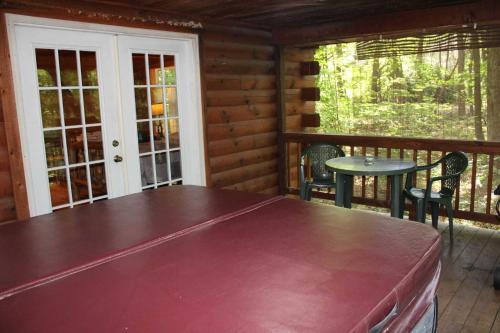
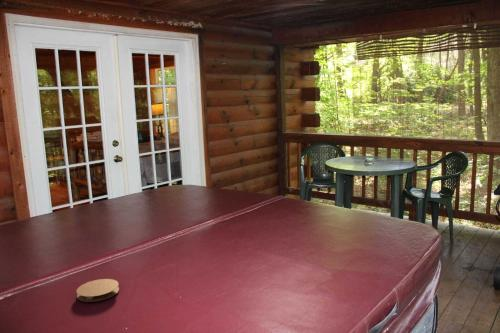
+ coaster (98, 289)
